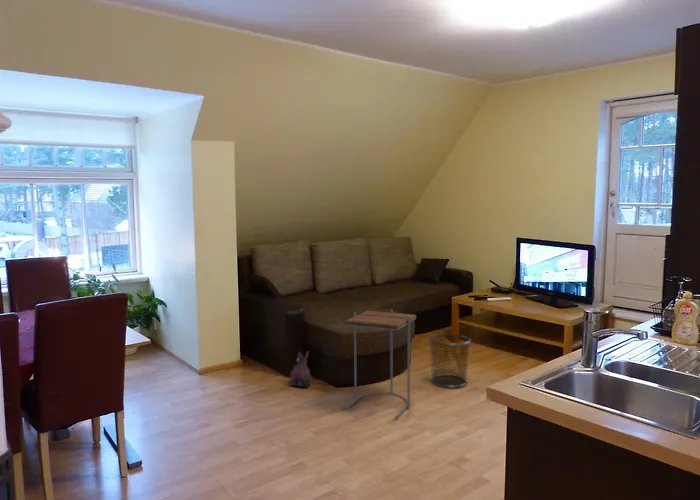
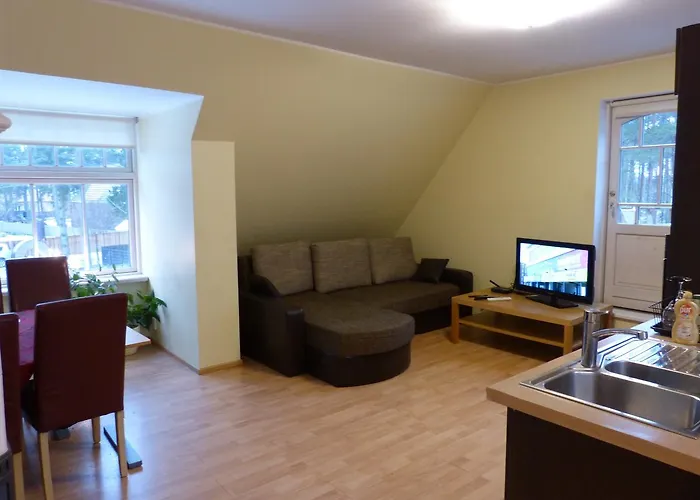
- side table (390, 359)
- plush toy (304, 368)
- waste bin (449, 360)
